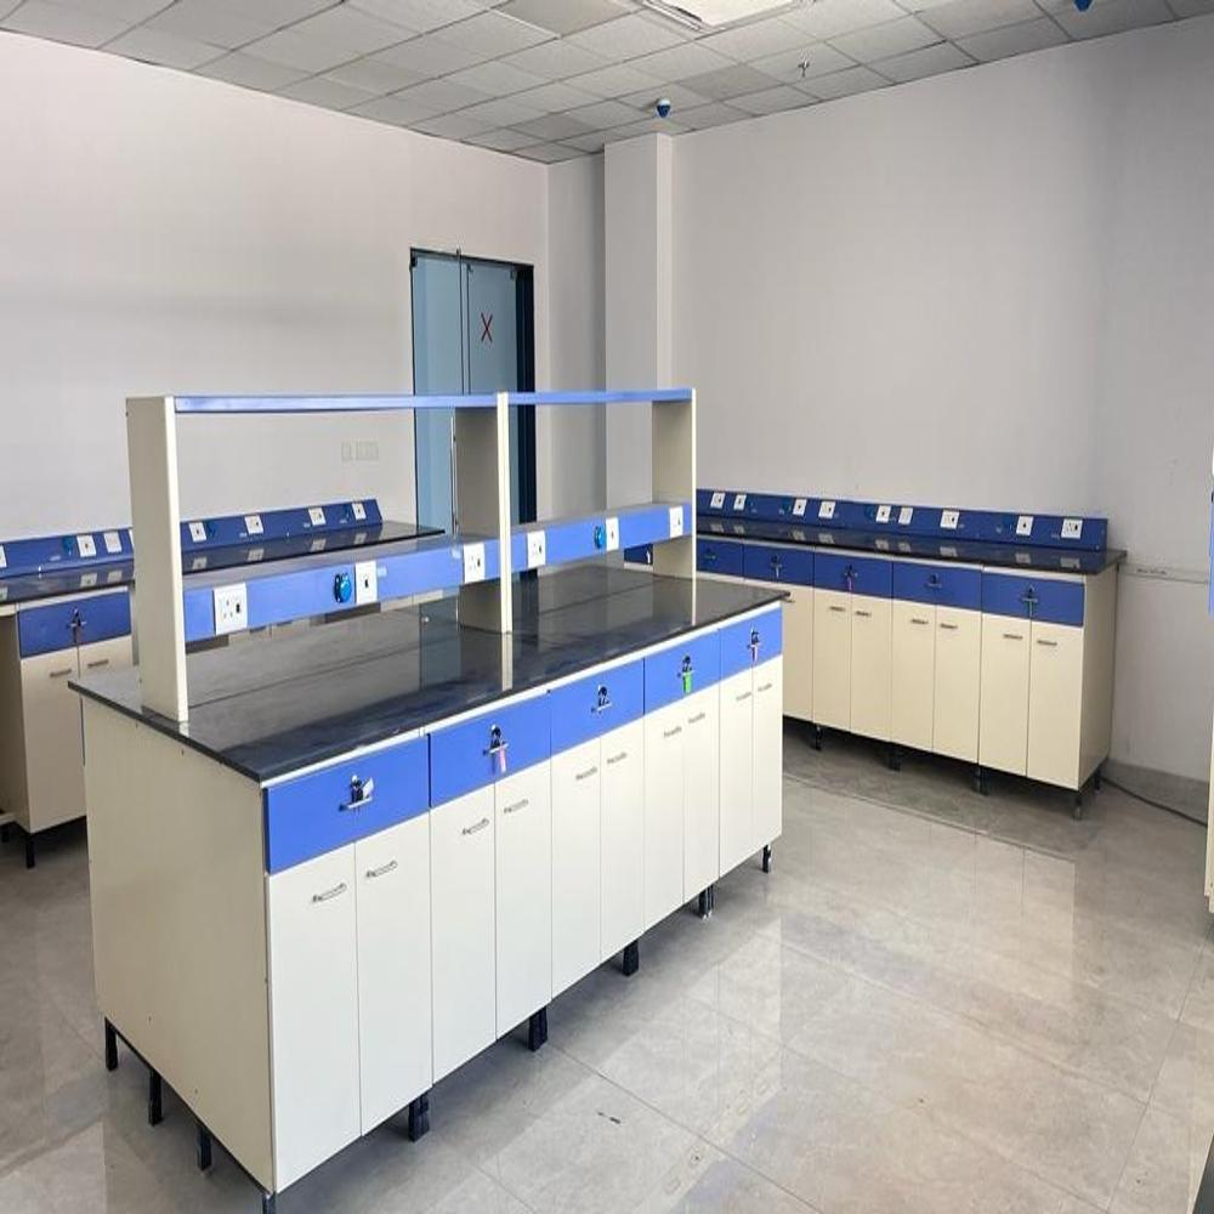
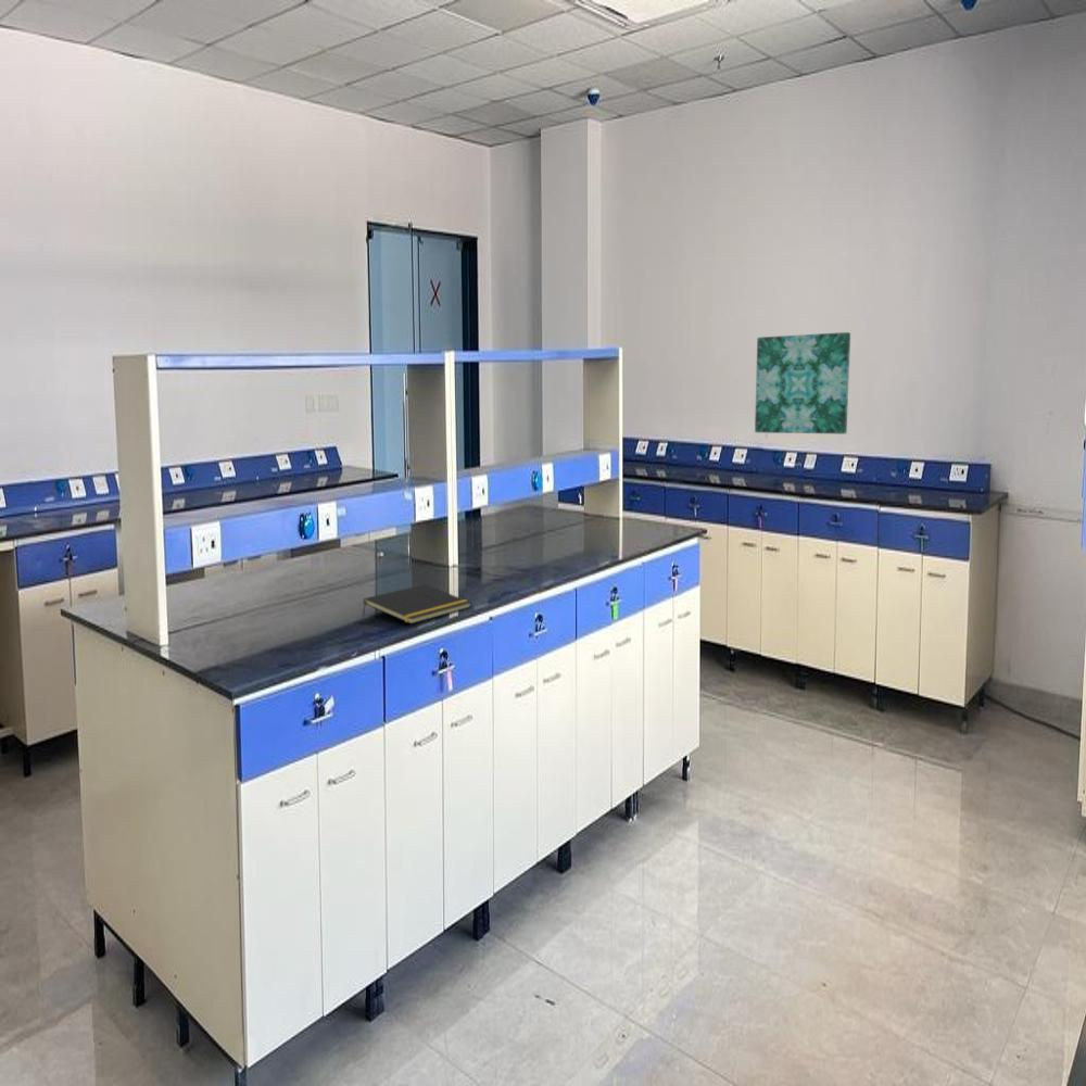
+ notepad (418, 603)
+ wall art (800, 384)
